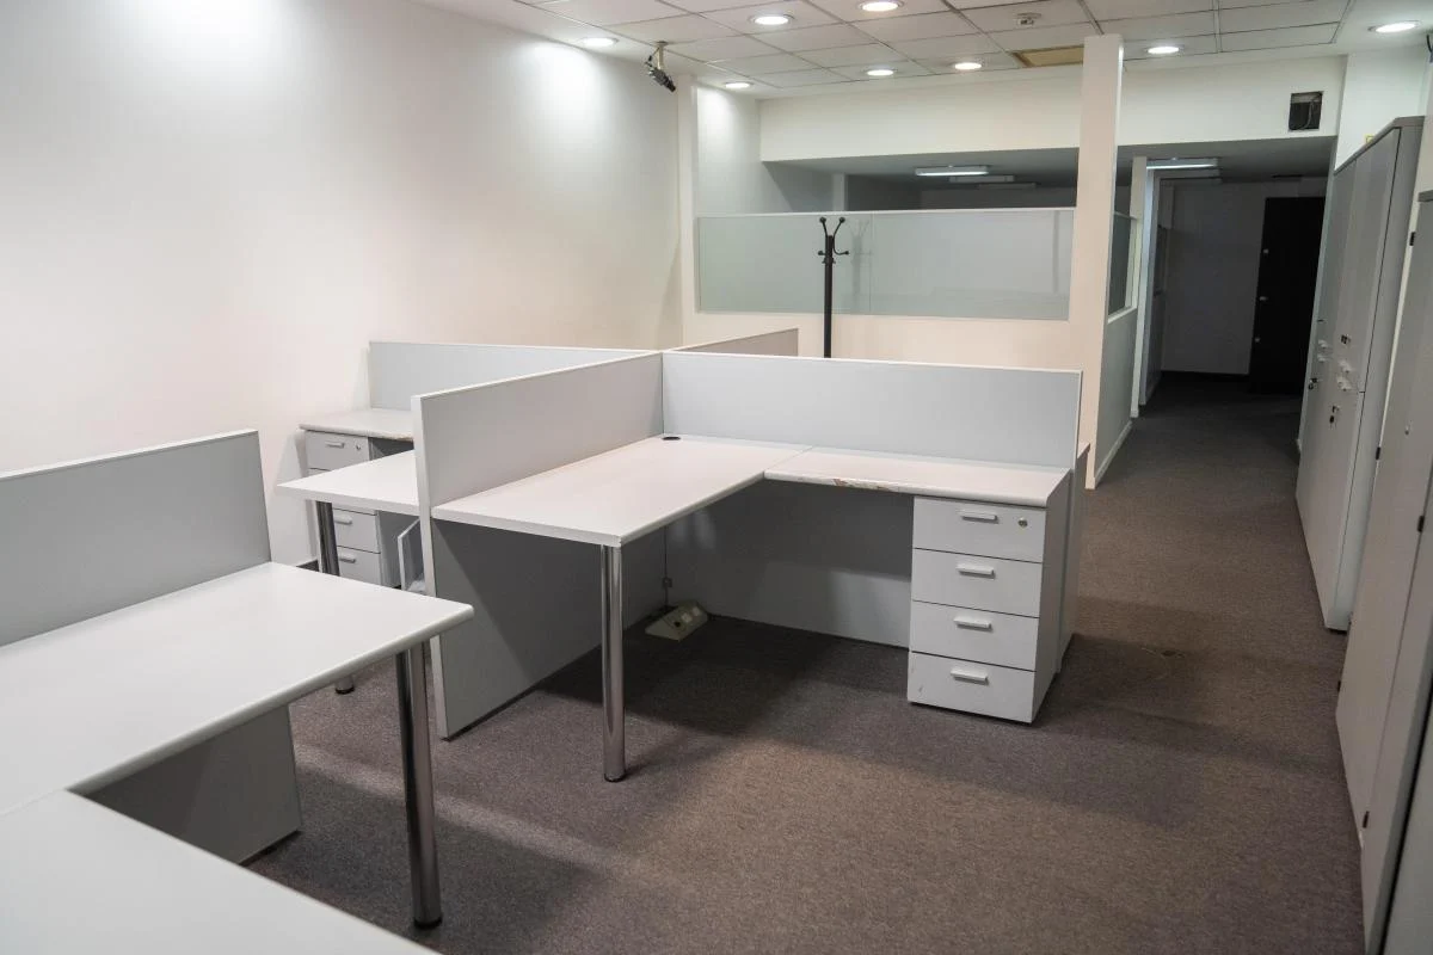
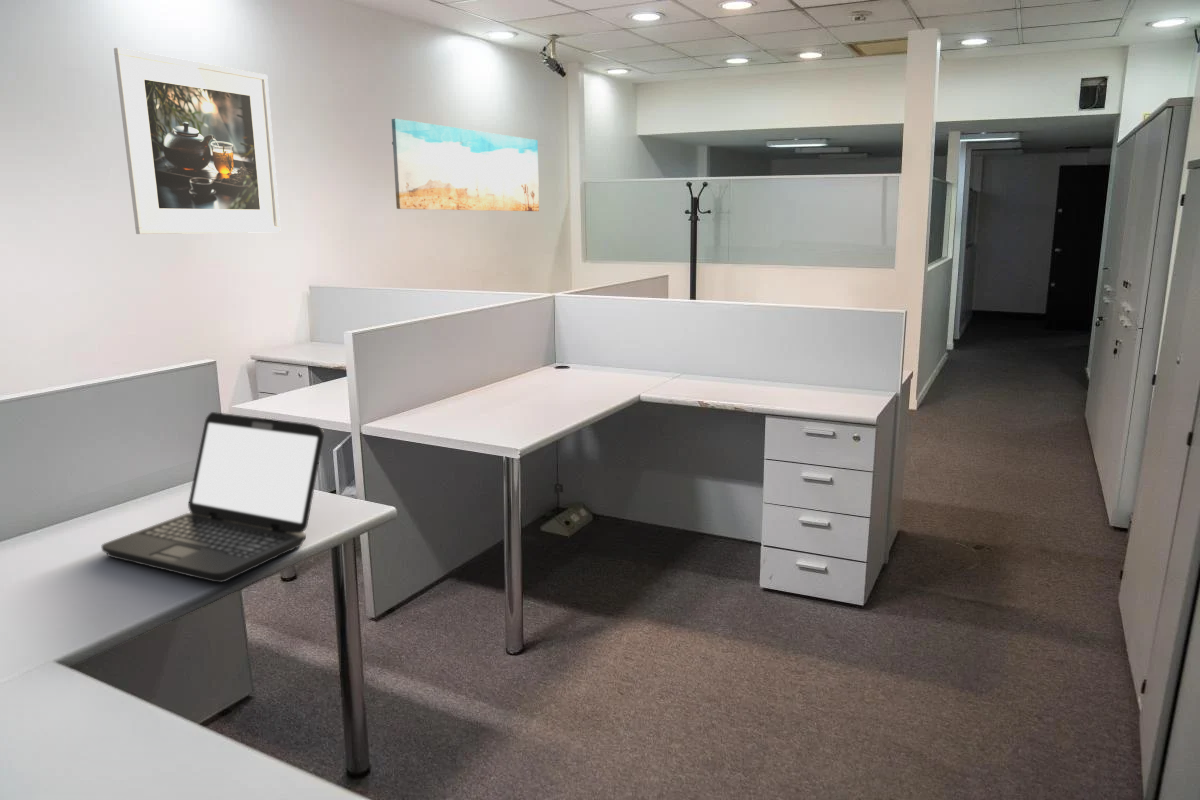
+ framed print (205, 149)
+ laptop (214, 489)
+ wall art (472, 170)
